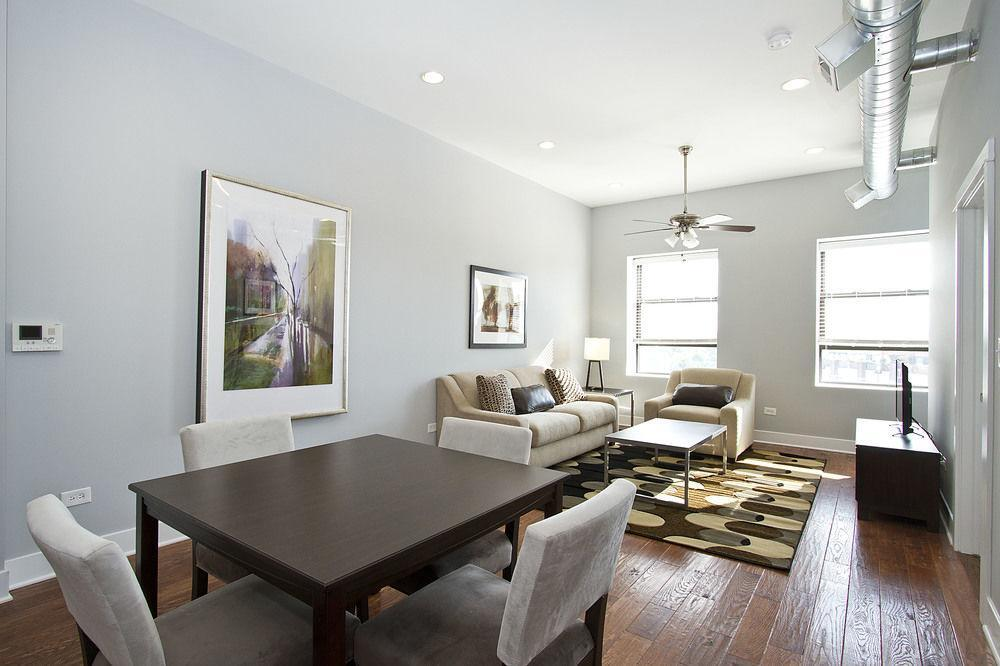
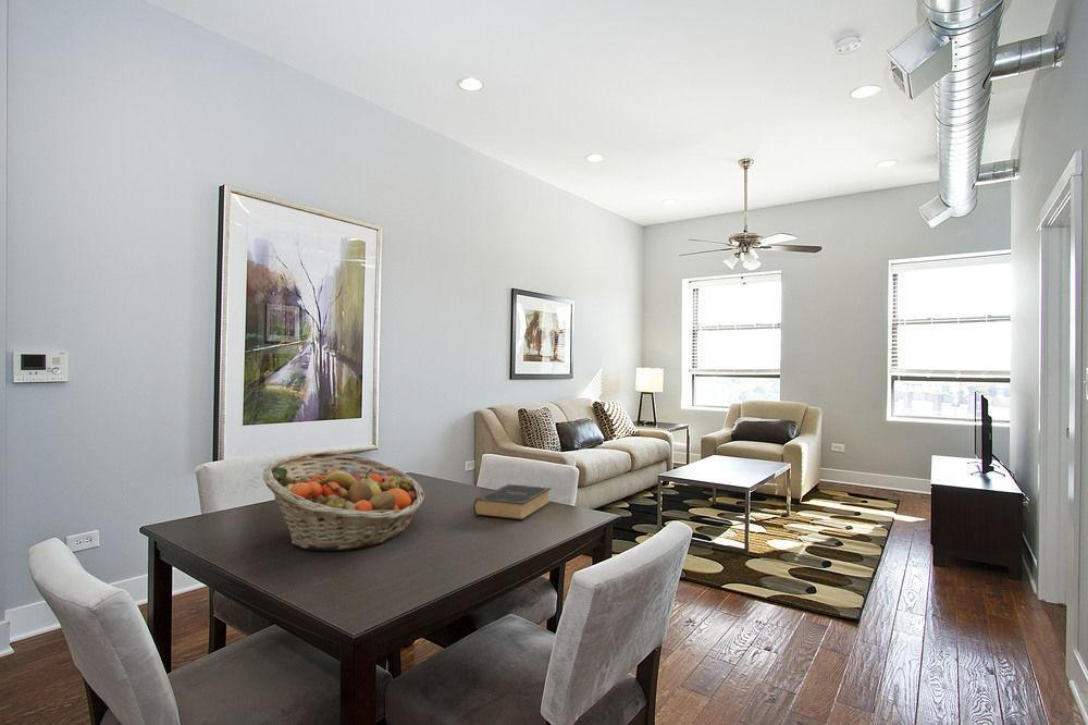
+ book (514, 500)
+ fruit basket (348, 495)
